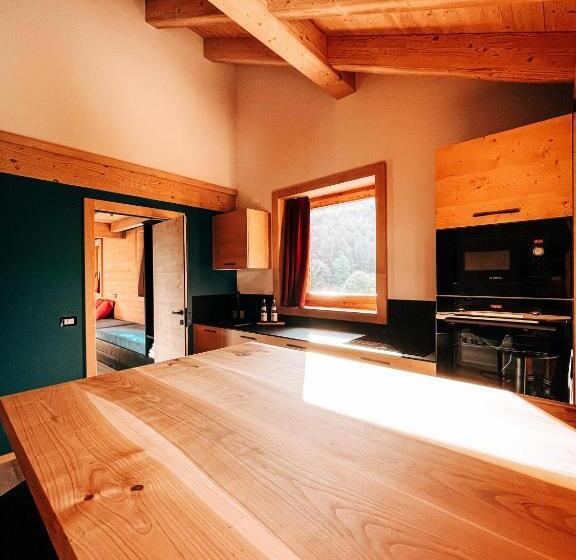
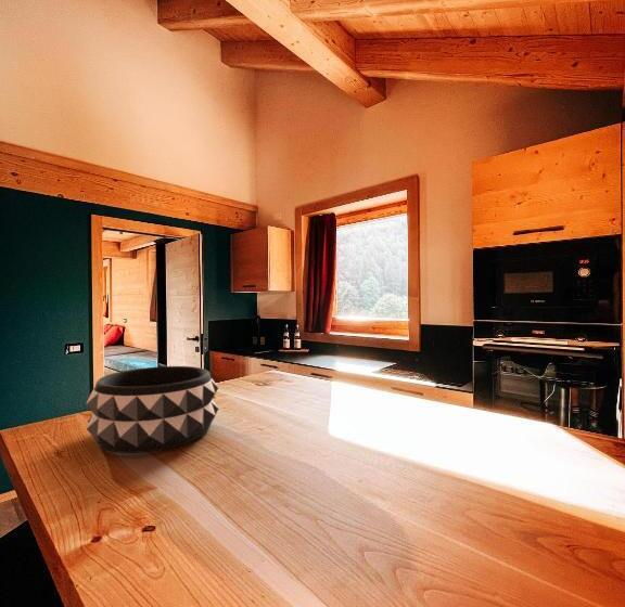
+ decorative bowl (156, 403)
